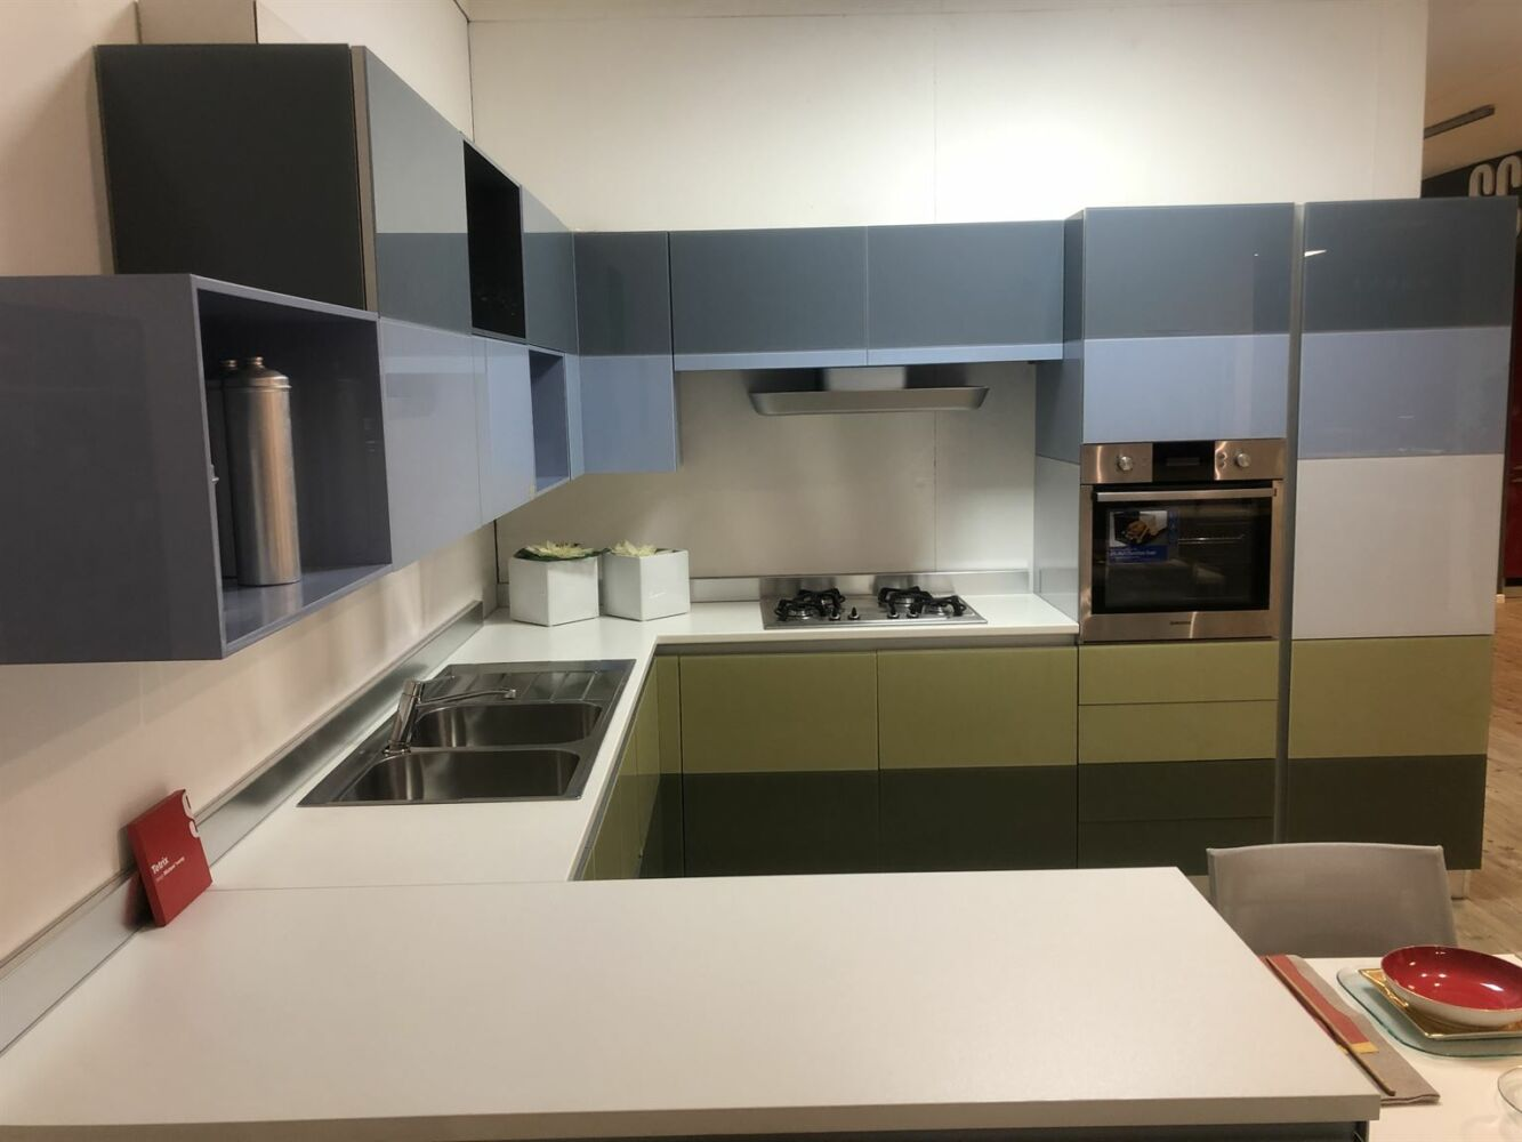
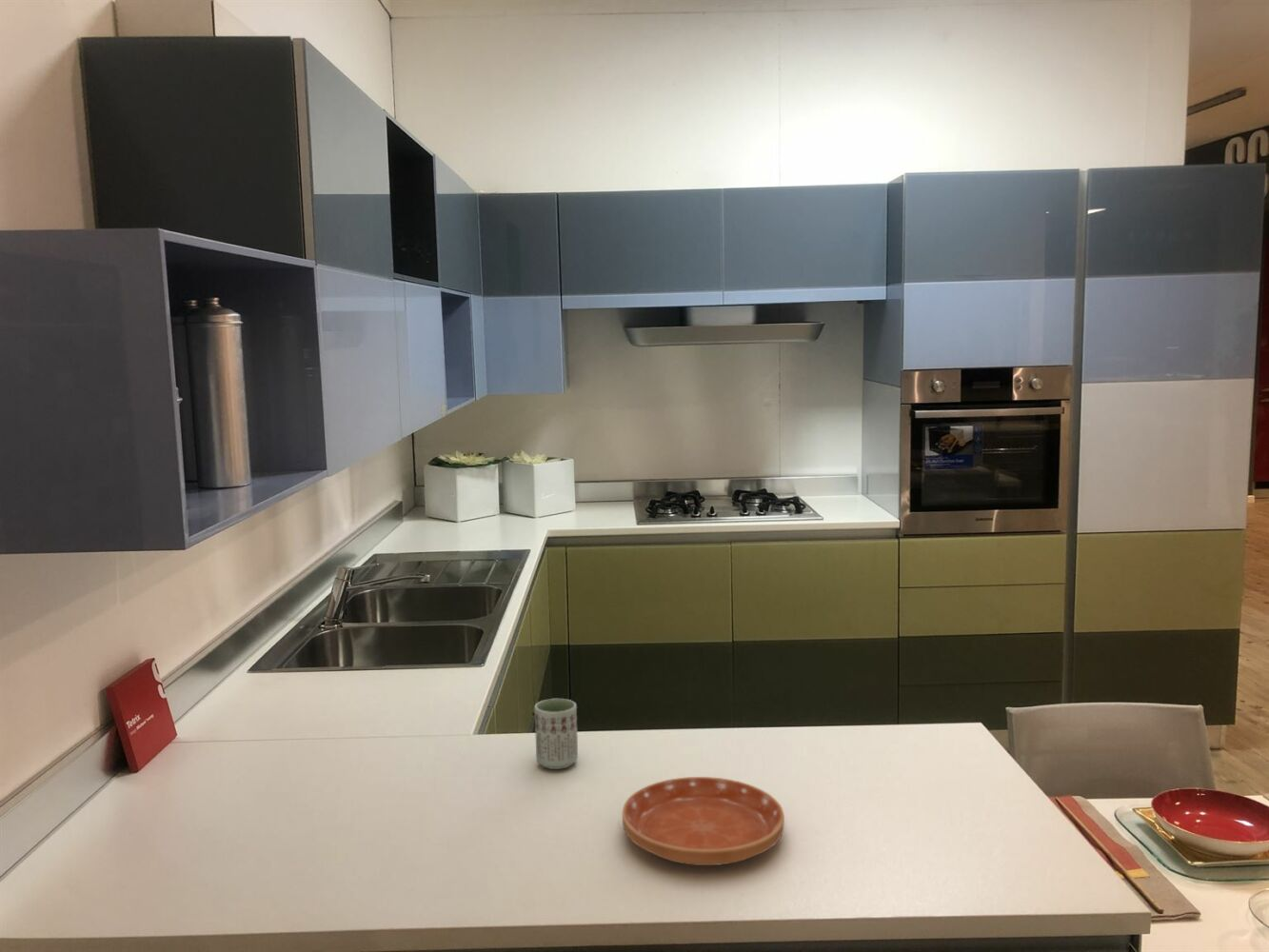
+ cup (556, 734)
+ saucer (703, 822)
